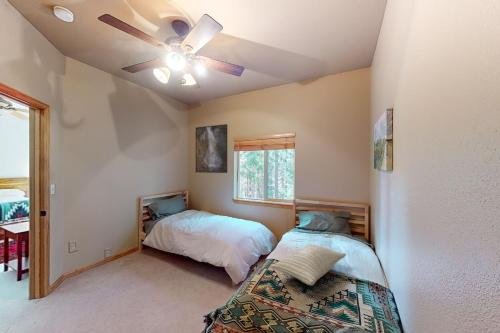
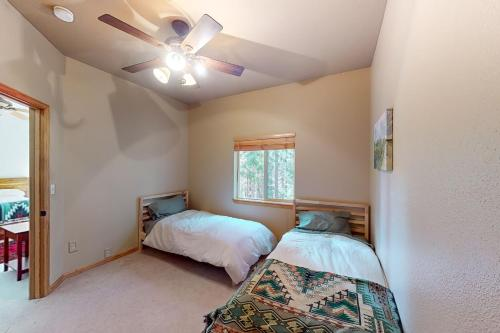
- pillow (310, 261)
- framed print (210, 149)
